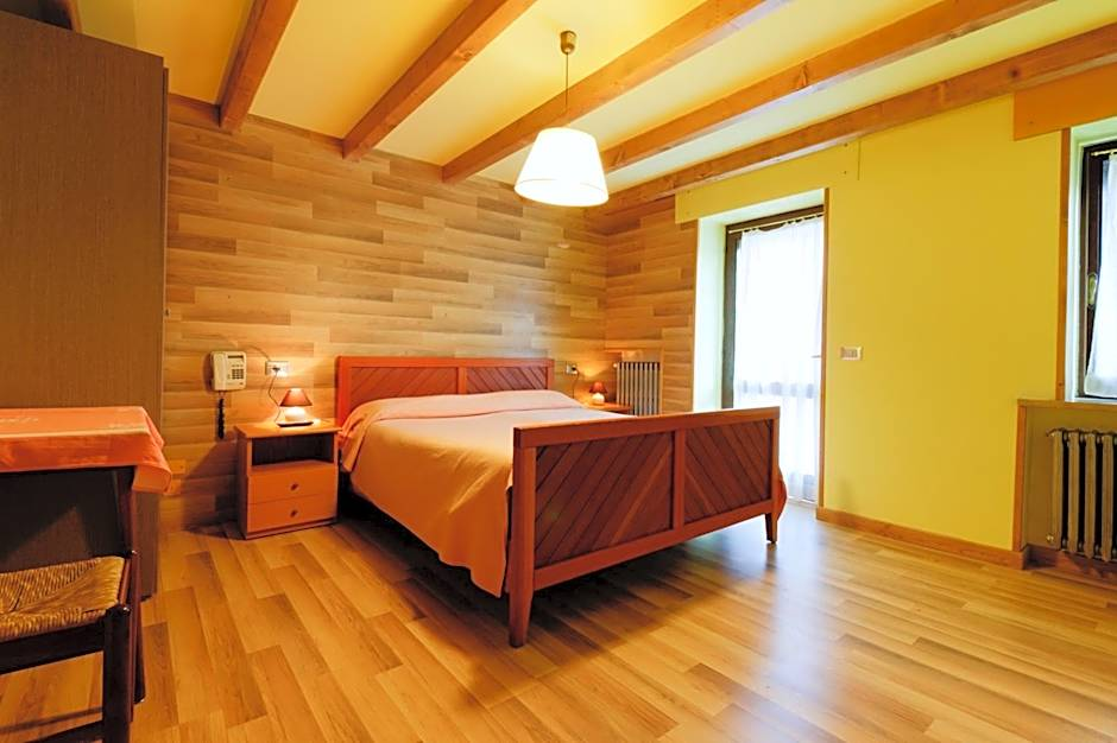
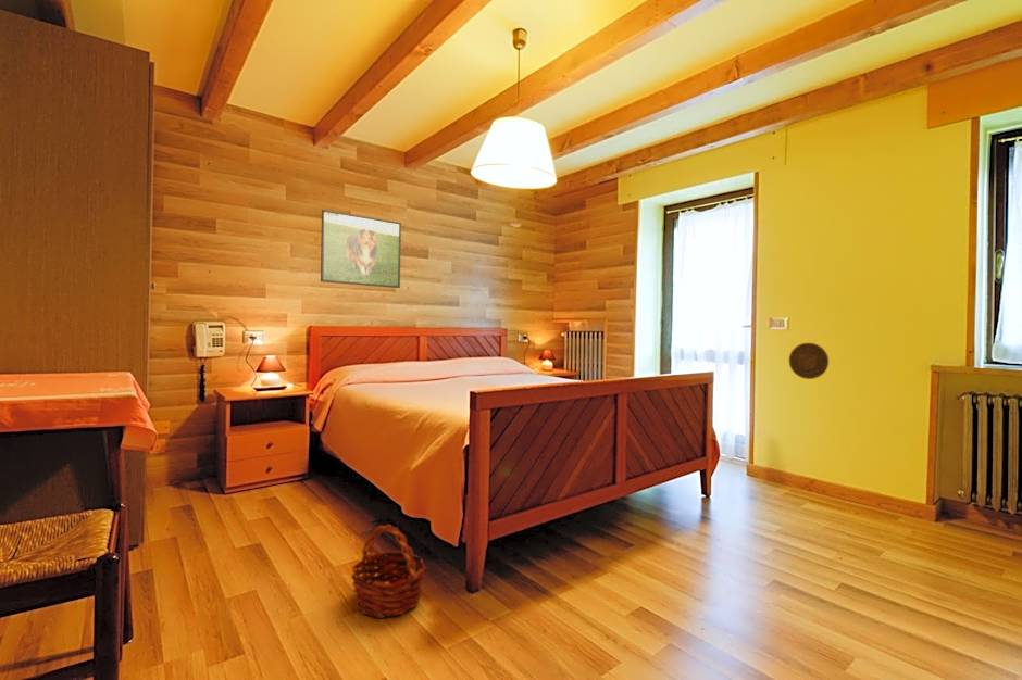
+ basket (389, 563)
+ decorative plate (807, 361)
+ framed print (362, 250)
